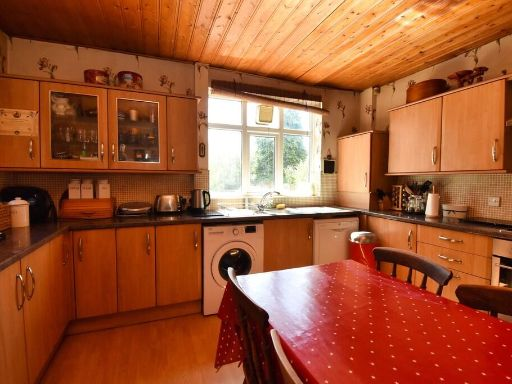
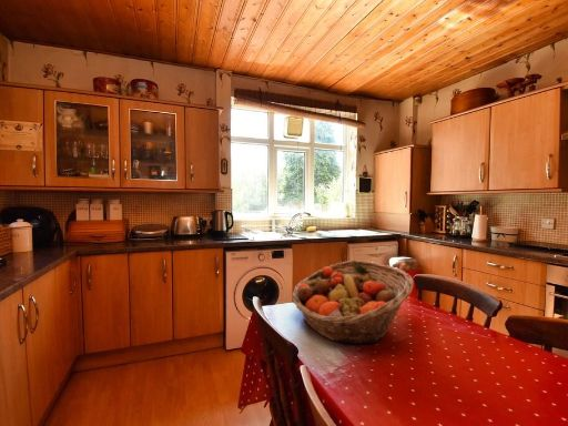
+ fruit basket (347, 295)
